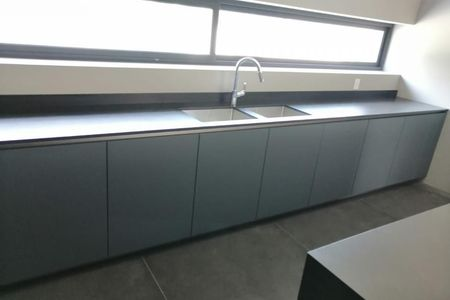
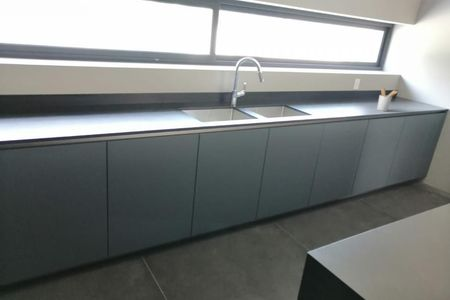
+ utensil holder (387, 99)
